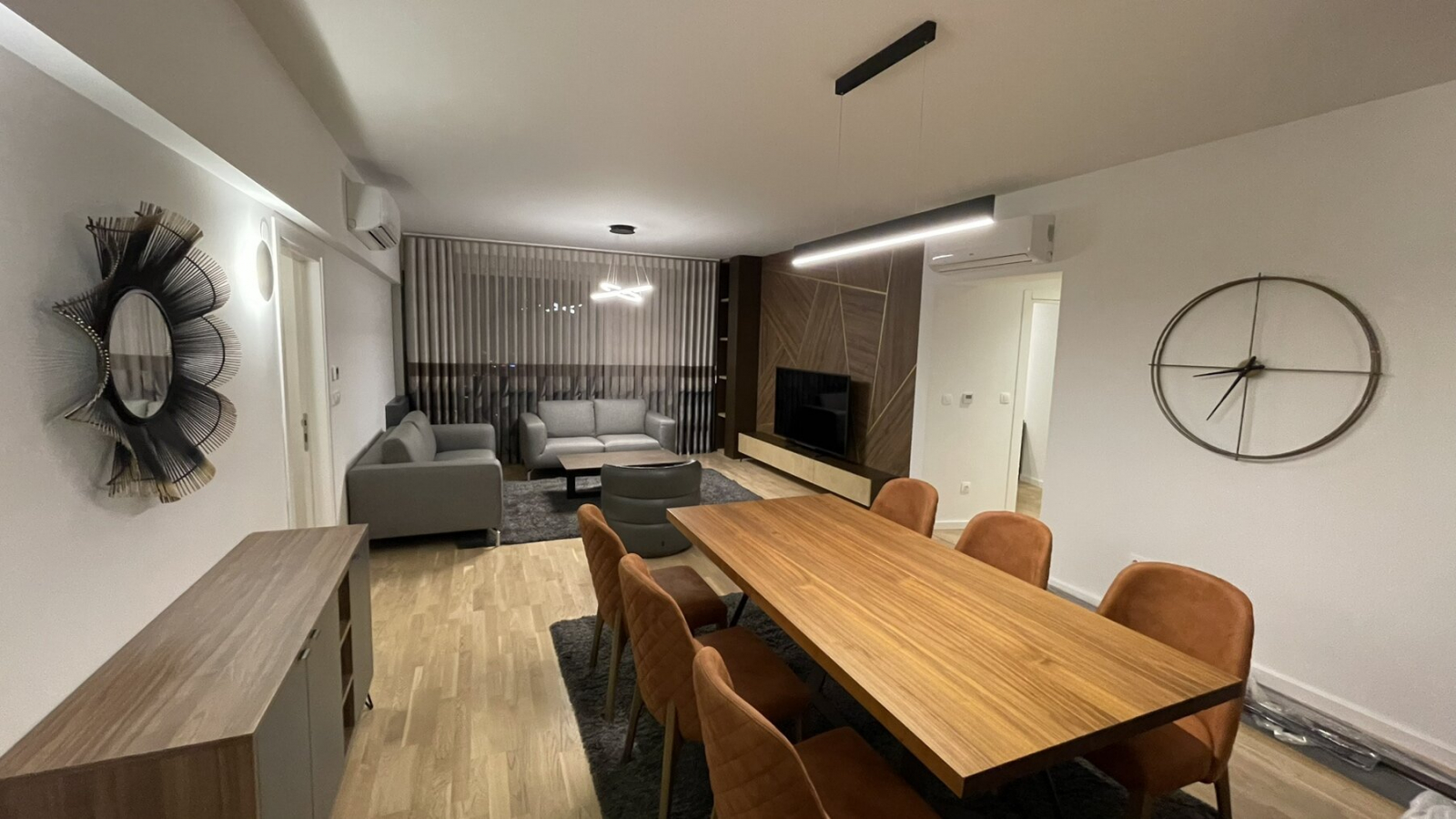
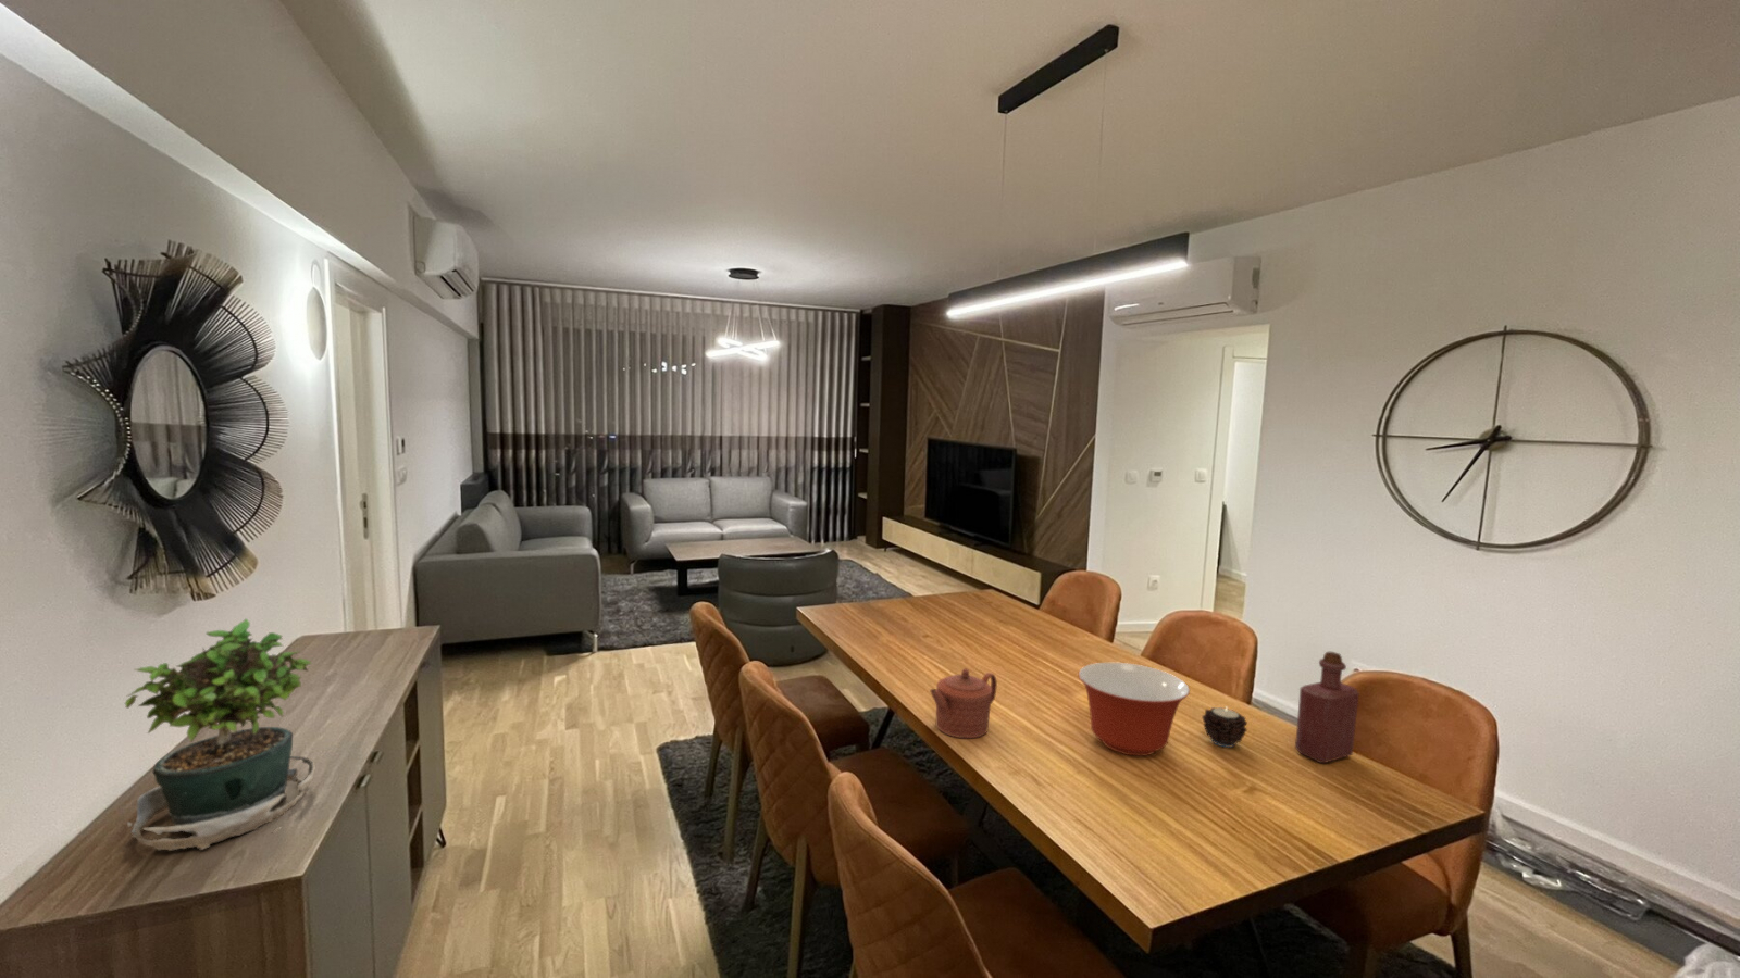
+ candle (1224, 724)
+ potted plant (239, 719)
+ mixing bowl (1129, 712)
+ bottle (1328, 705)
+ teapot (962, 697)
